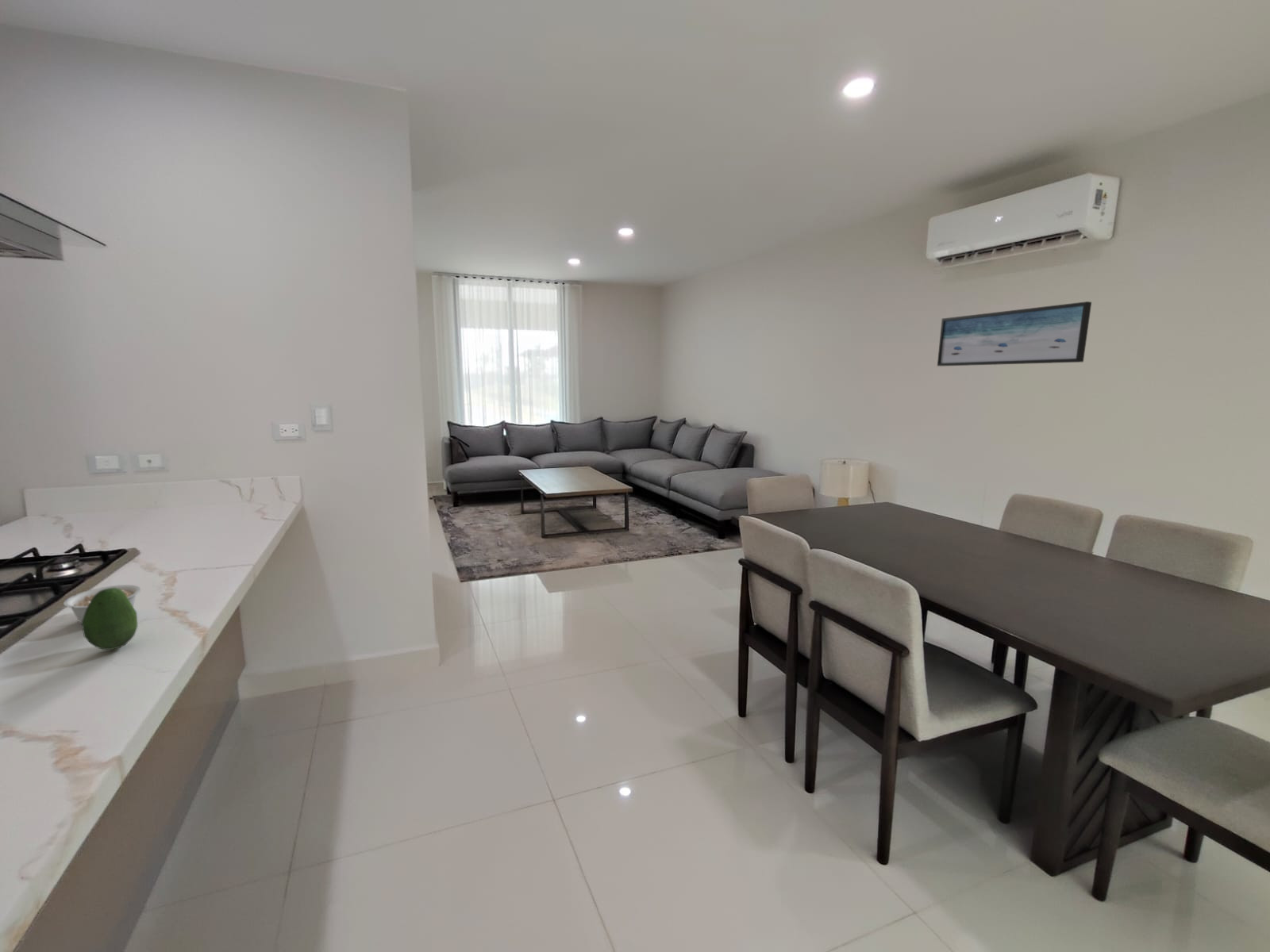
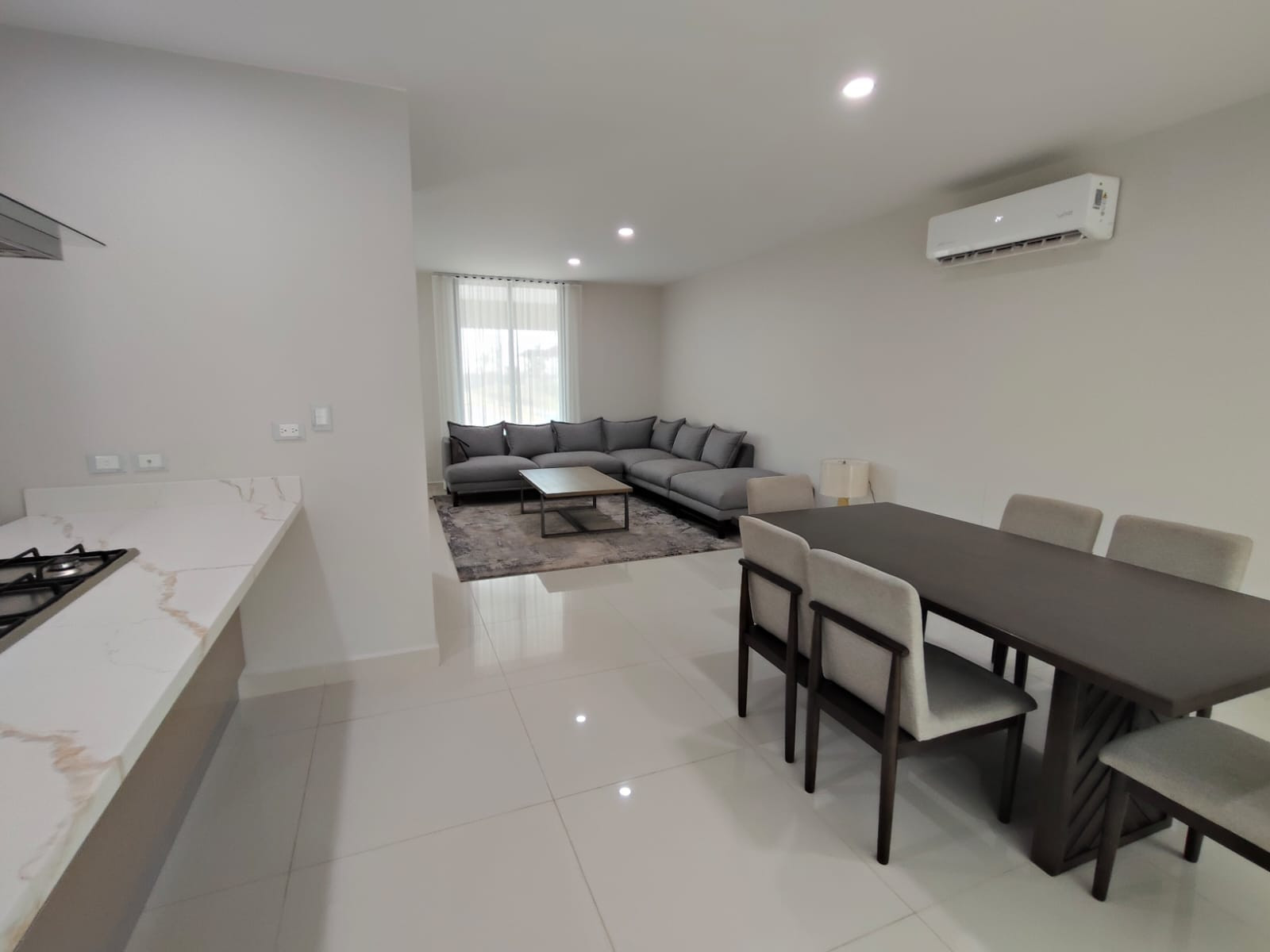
- wall art (1005, 338)
- fruit (110, 618)
- legume (93, 597)
